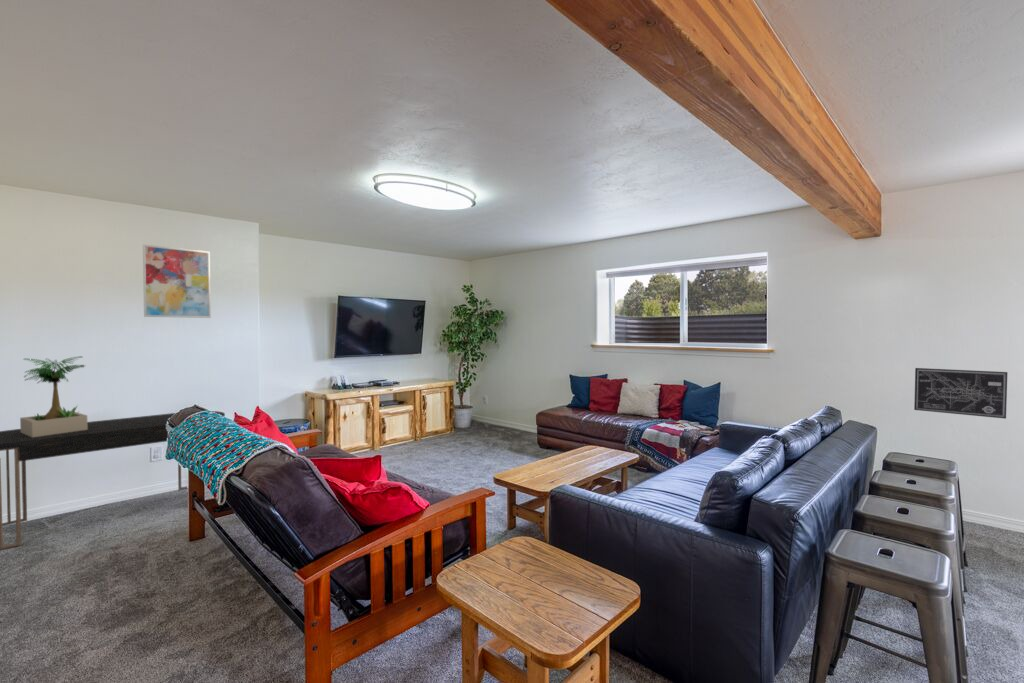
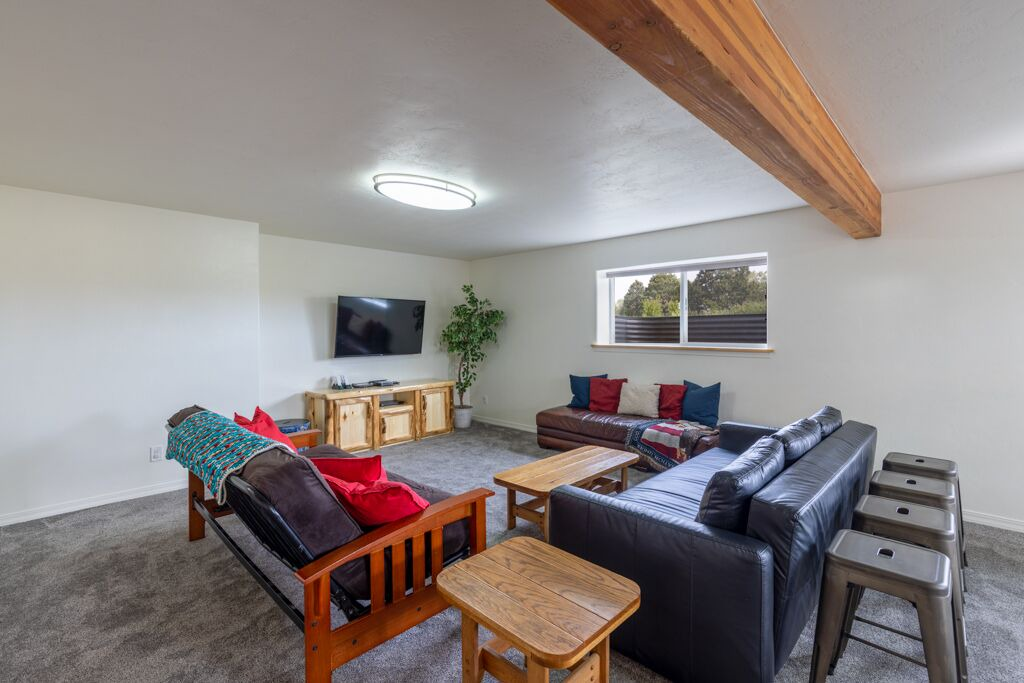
- wall art (958, 391)
- wall art (178, 282)
- potted plant (57, 393)
- console table (106, 449)
